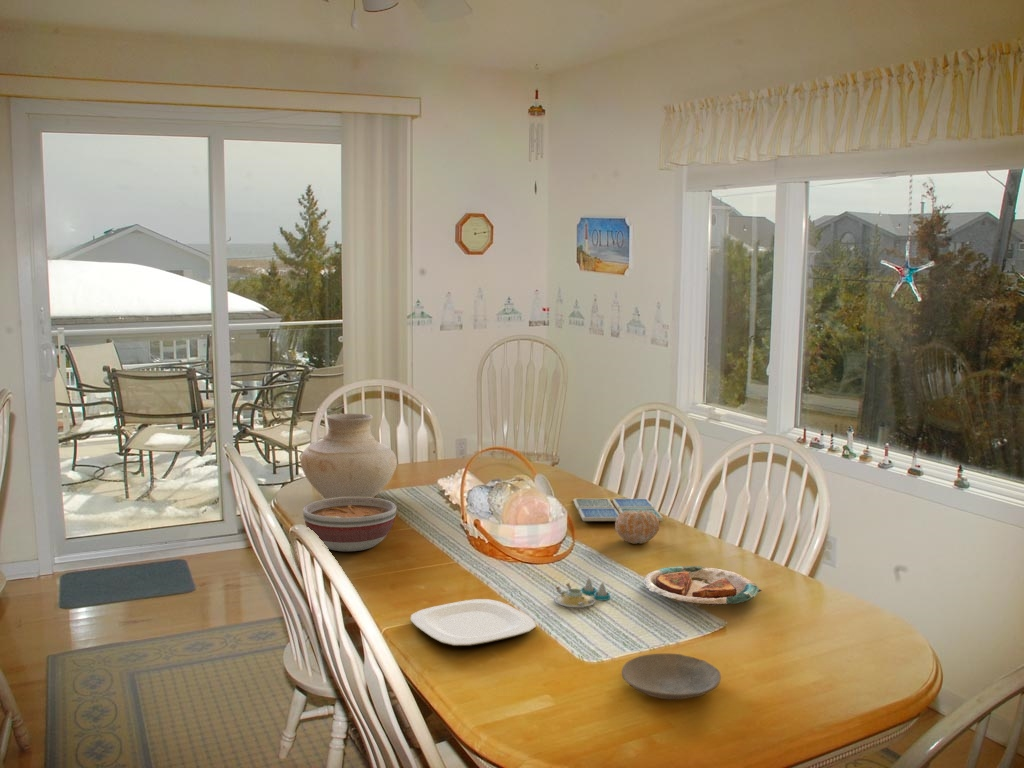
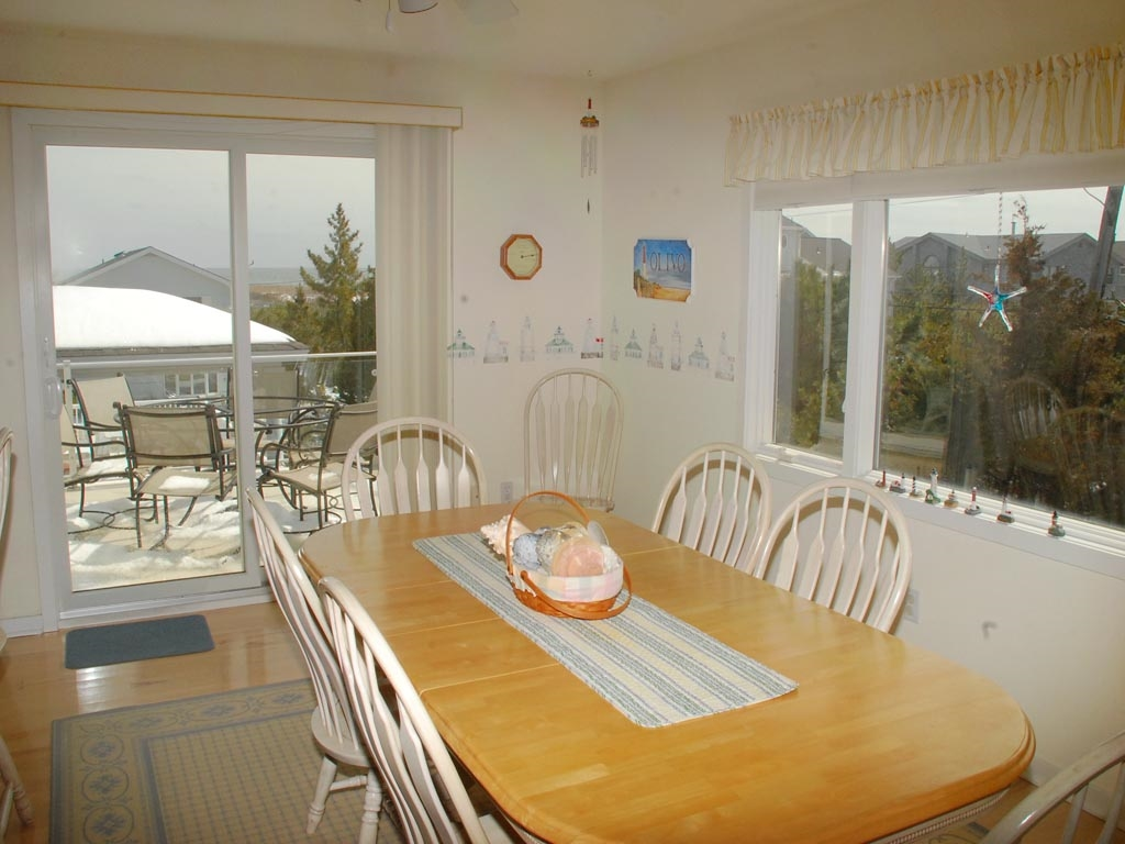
- salt and pepper shaker set (580, 591)
- plate (472, 623)
- drink coaster (617, 509)
- fruit (636, 526)
- bowl (350, 526)
- vase (349, 458)
- plate (701, 585)
- plate (670, 680)
